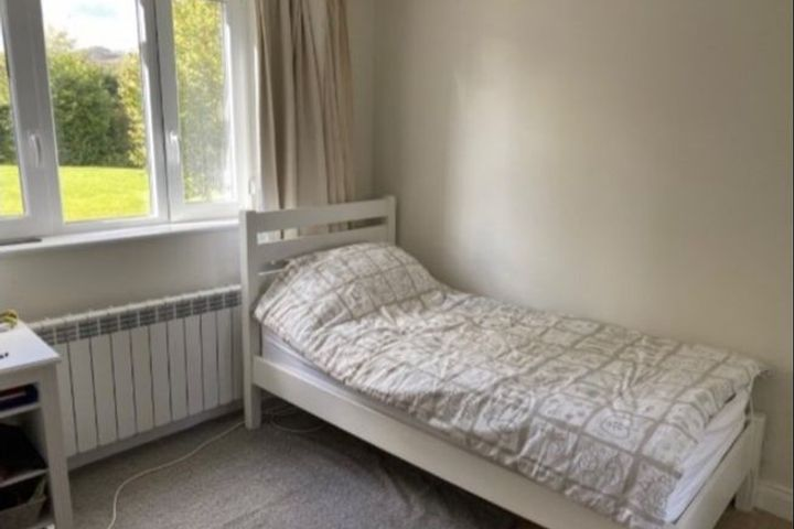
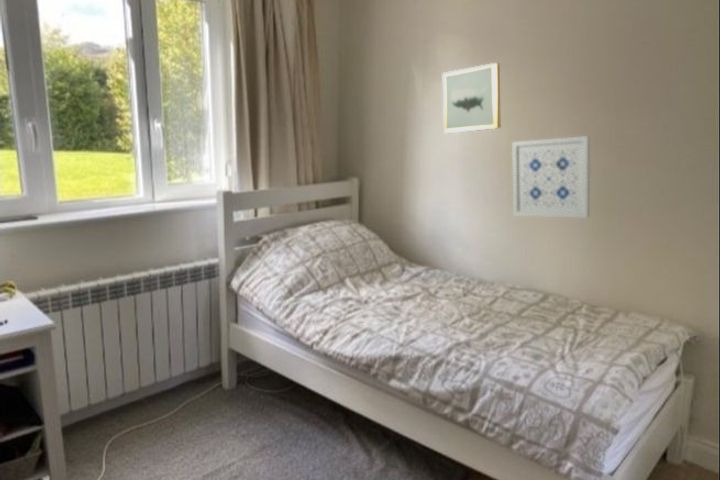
+ wall art (549, 178)
+ wall art (470, 99)
